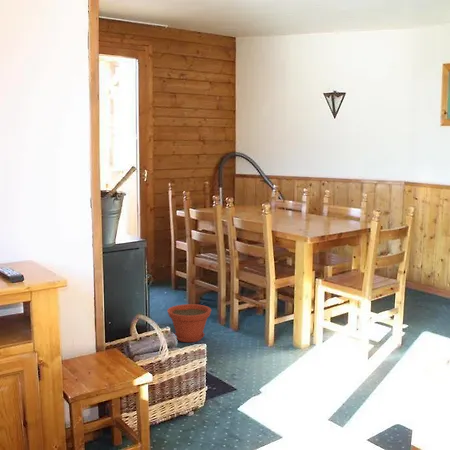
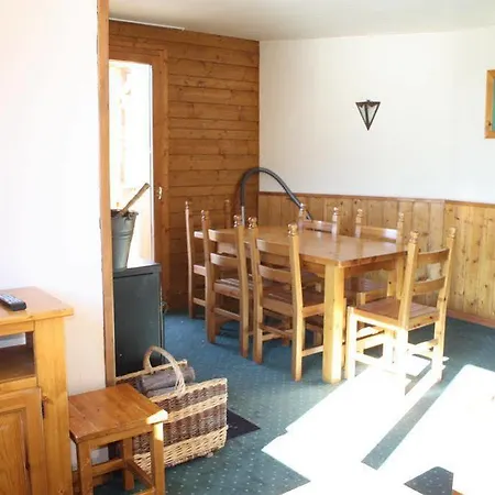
- plant pot (189, 324)
